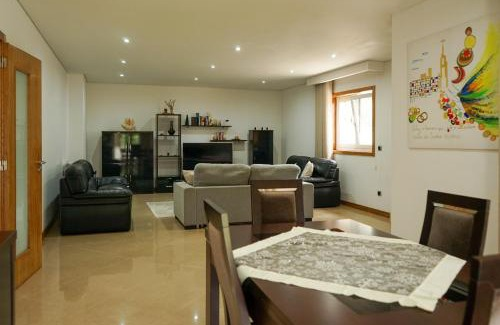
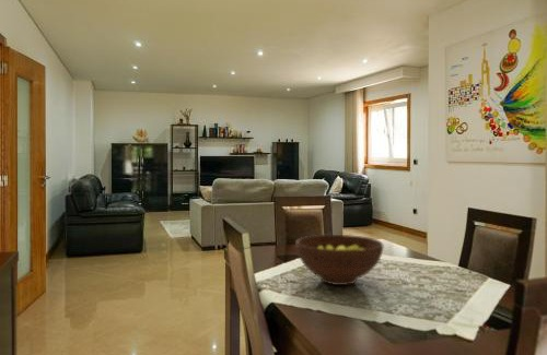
+ fruit bowl (338, 261)
